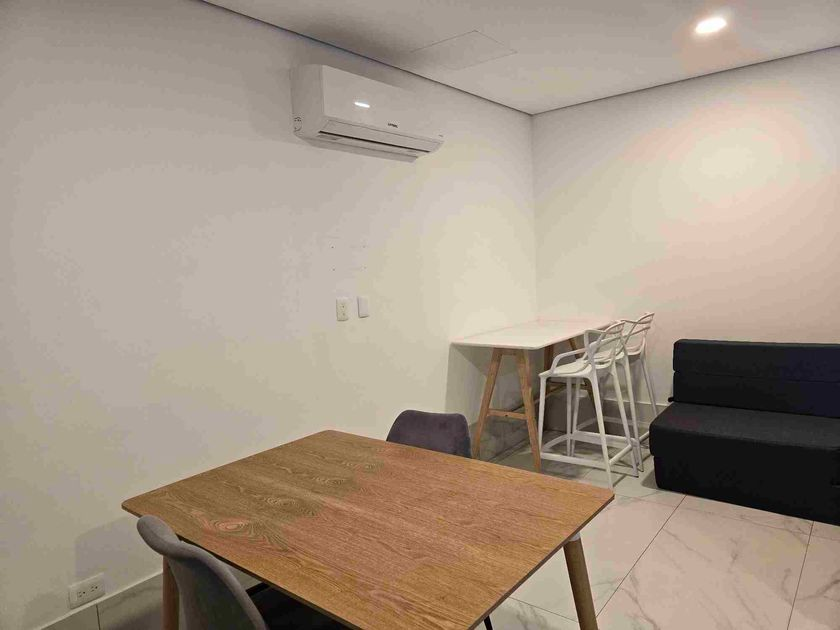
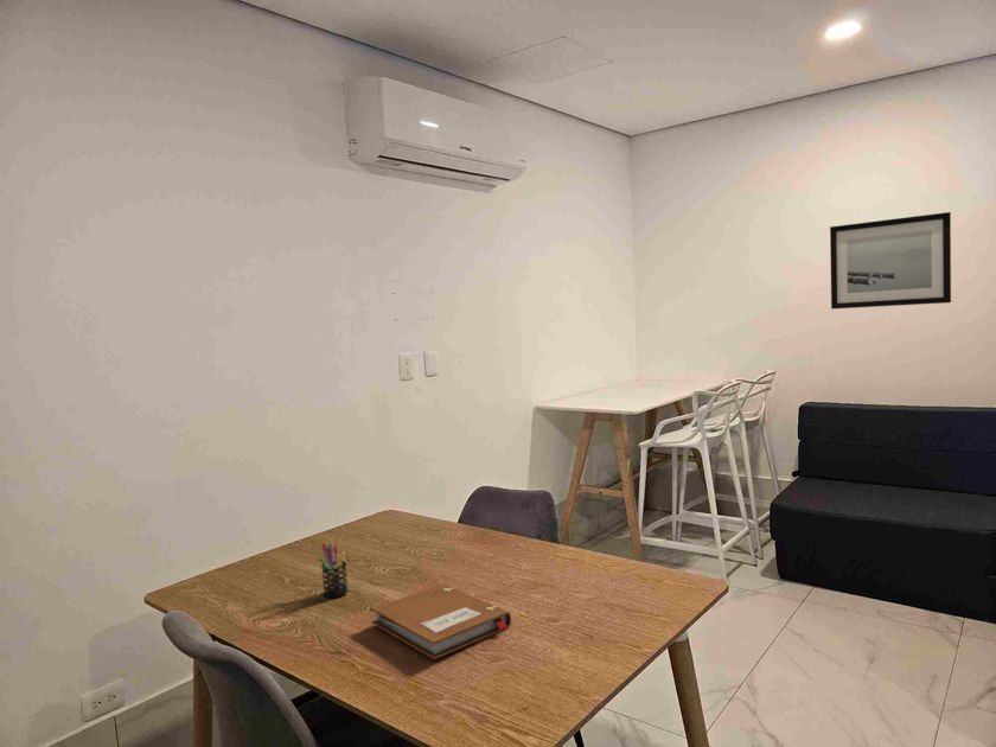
+ pen holder (331, 569)
+ wall art (887, 262)
+ notebook (442, 618)
